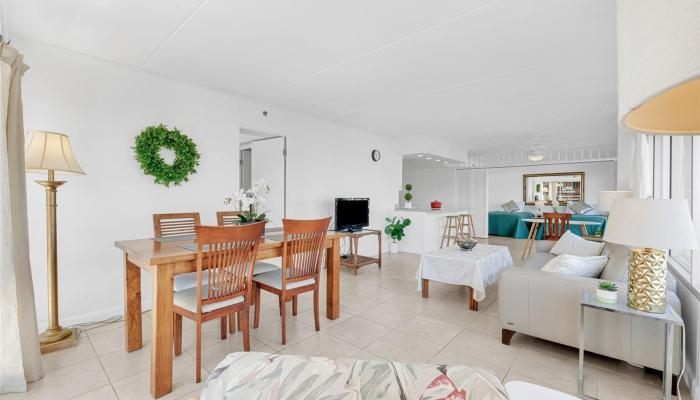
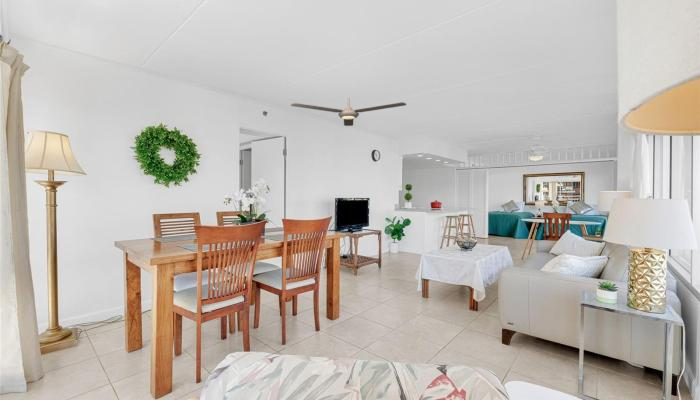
+ ceiling fan (348, 111)
